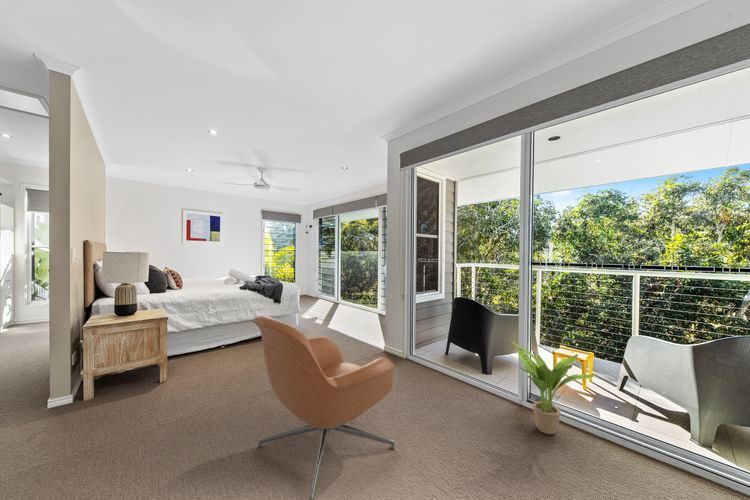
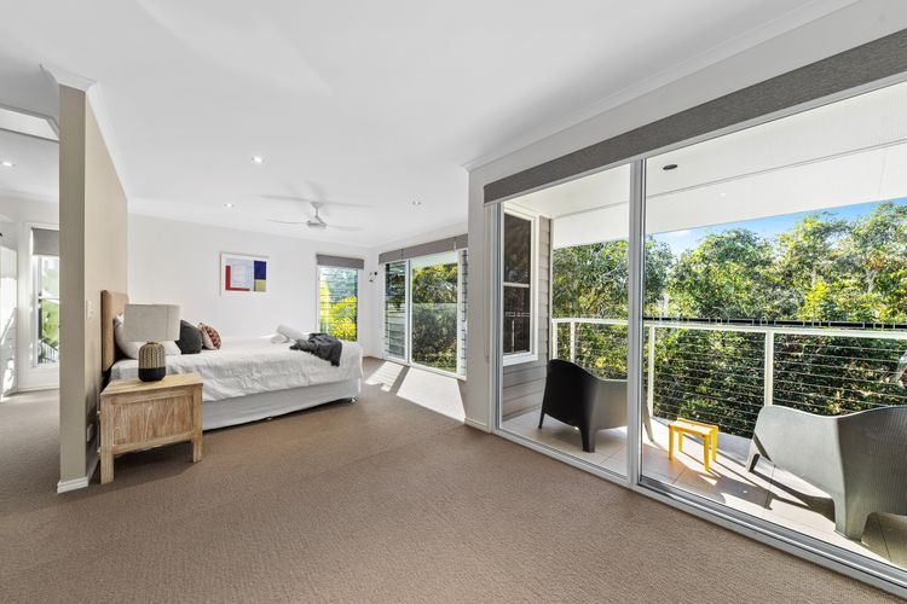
- armchair (322, 378)
- potted plant (546, 389)
